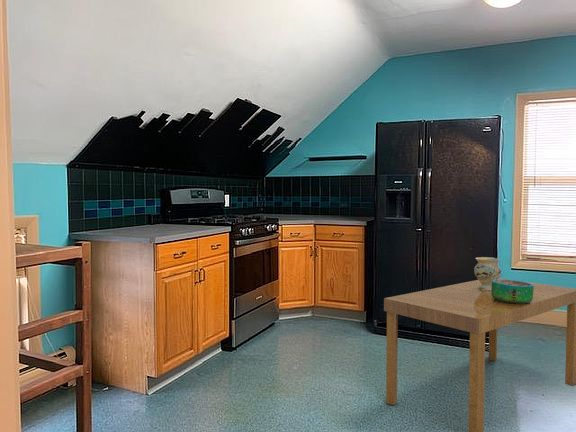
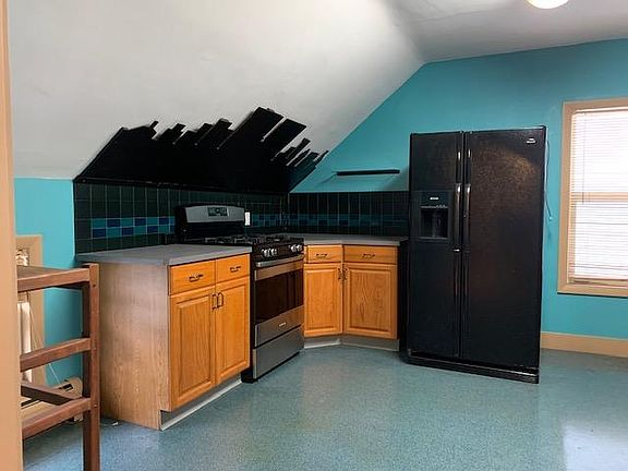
- vase (487, 273)
- dining table (484, 343)
- decorative bowl (512, 290)
